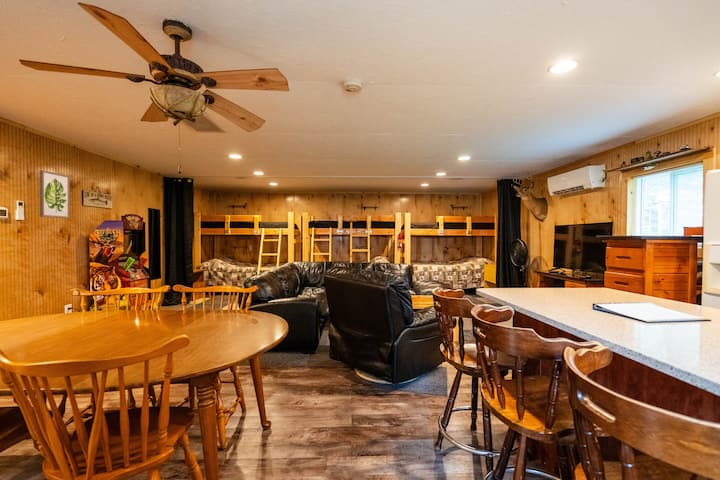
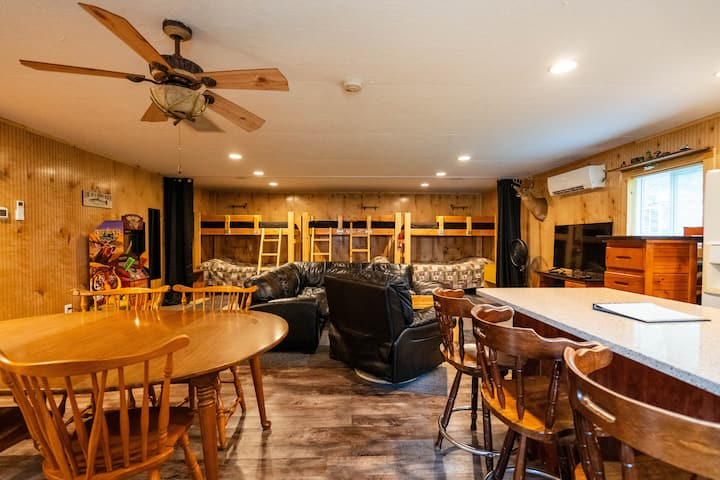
- wall art (55, 195)
